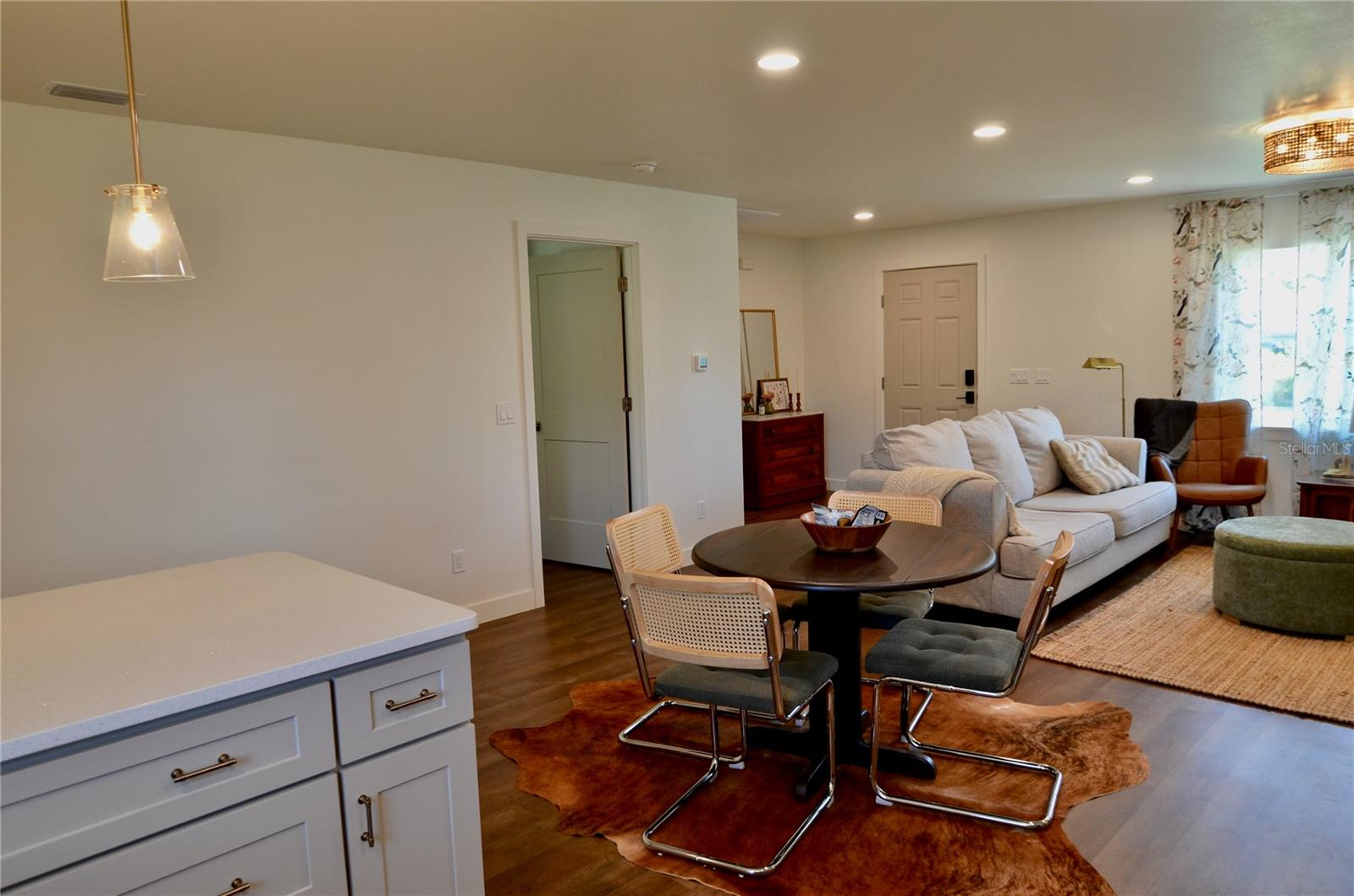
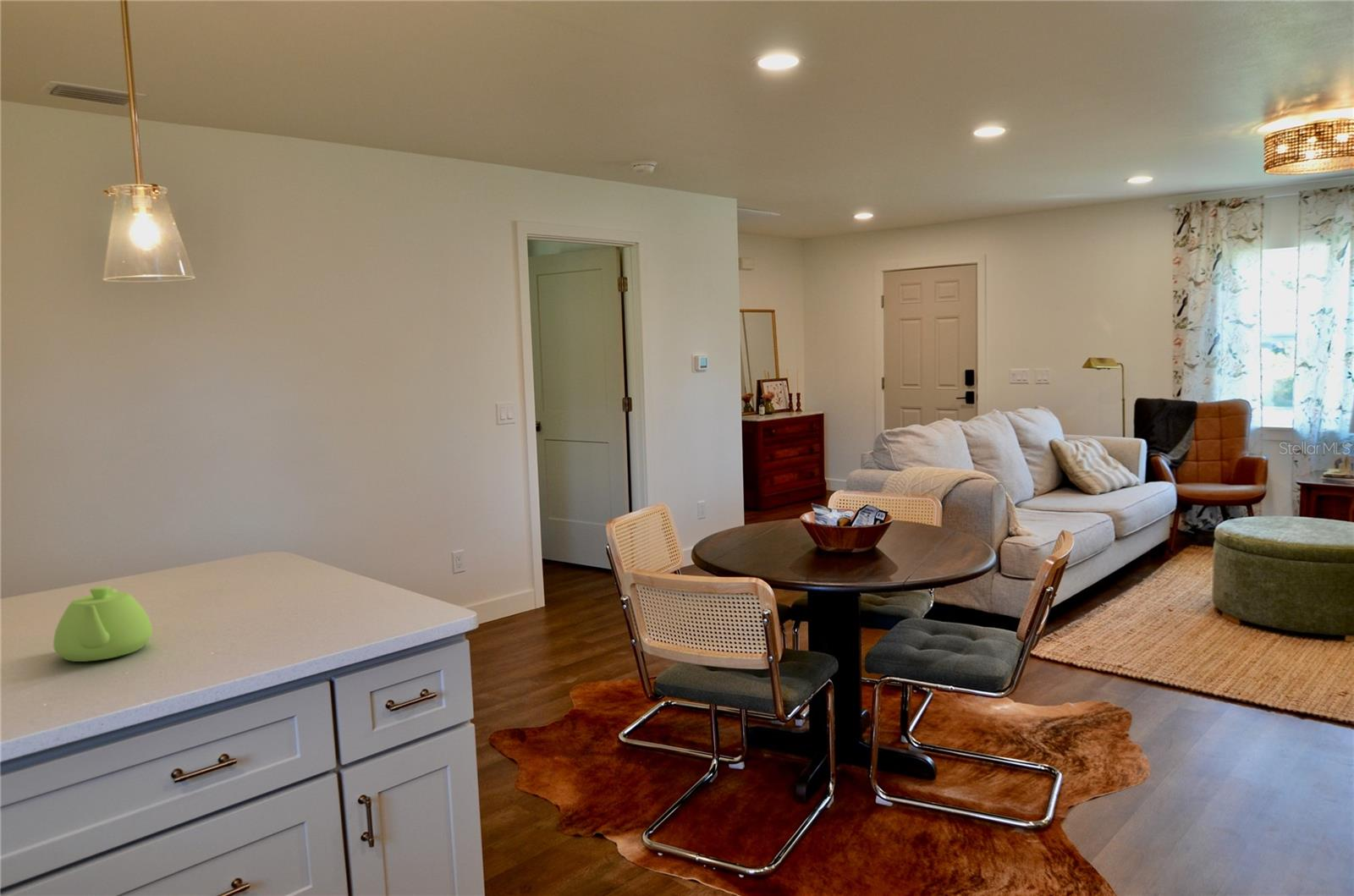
+ teapot (101, 621)
